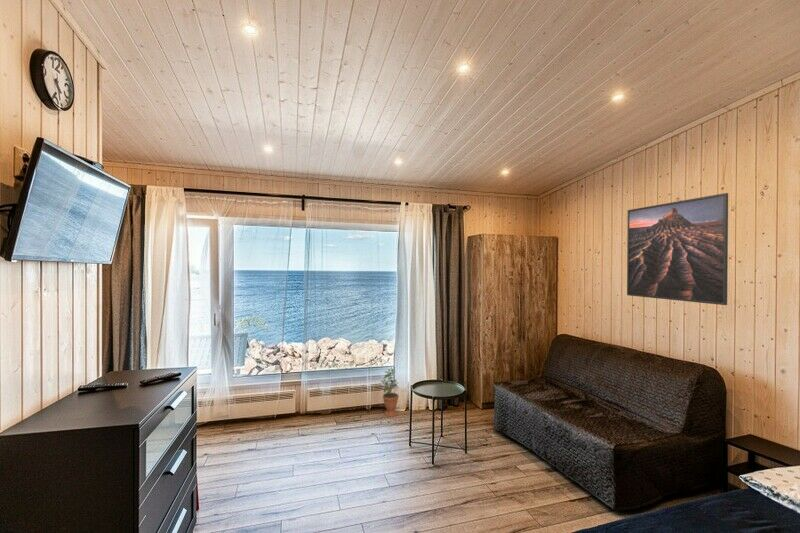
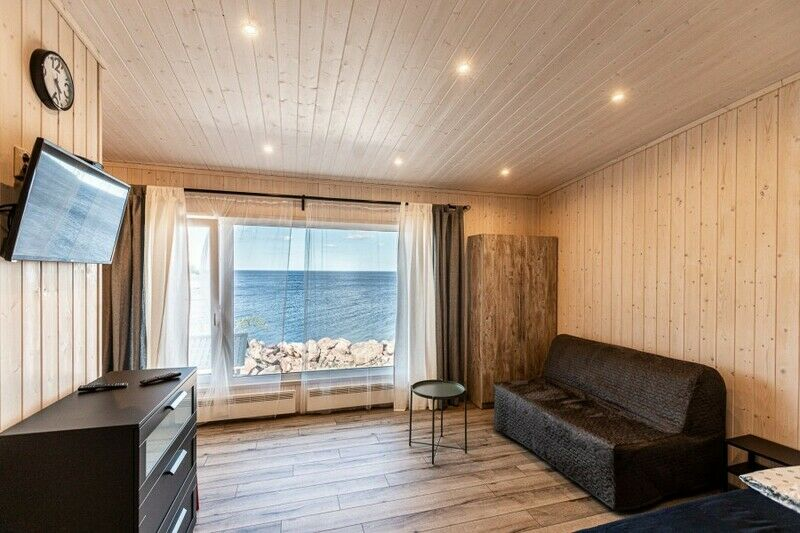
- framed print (670, 251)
- potted plant (389, 390)
